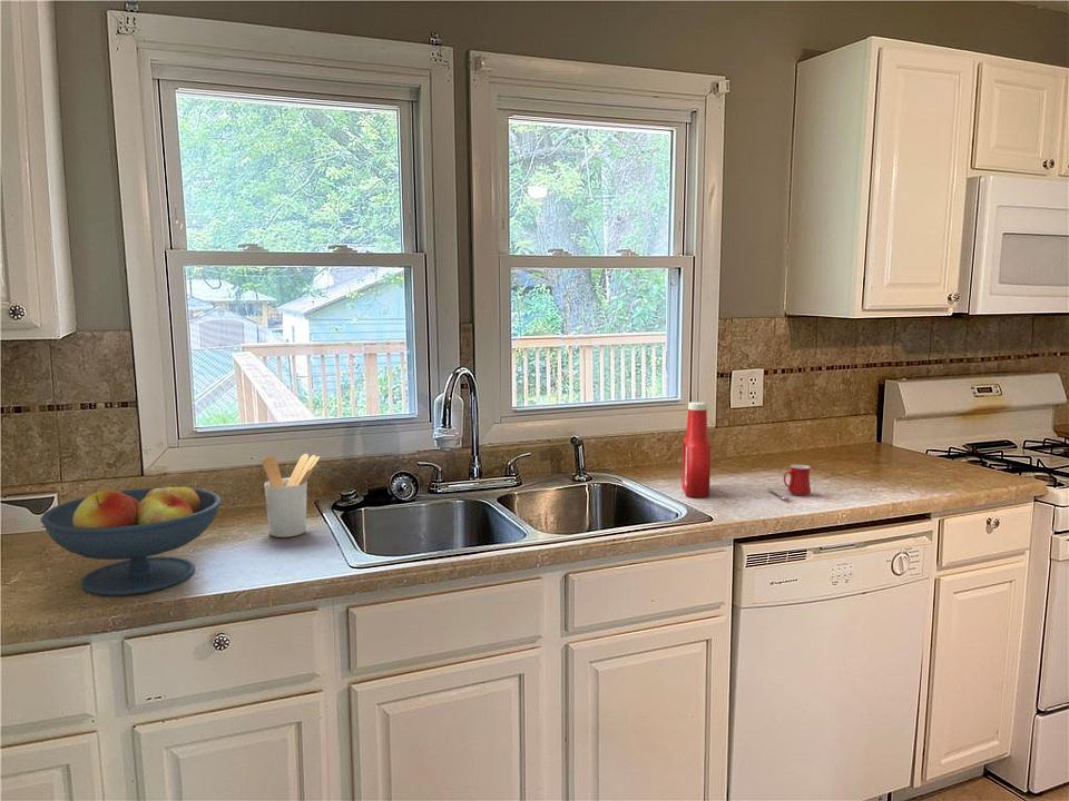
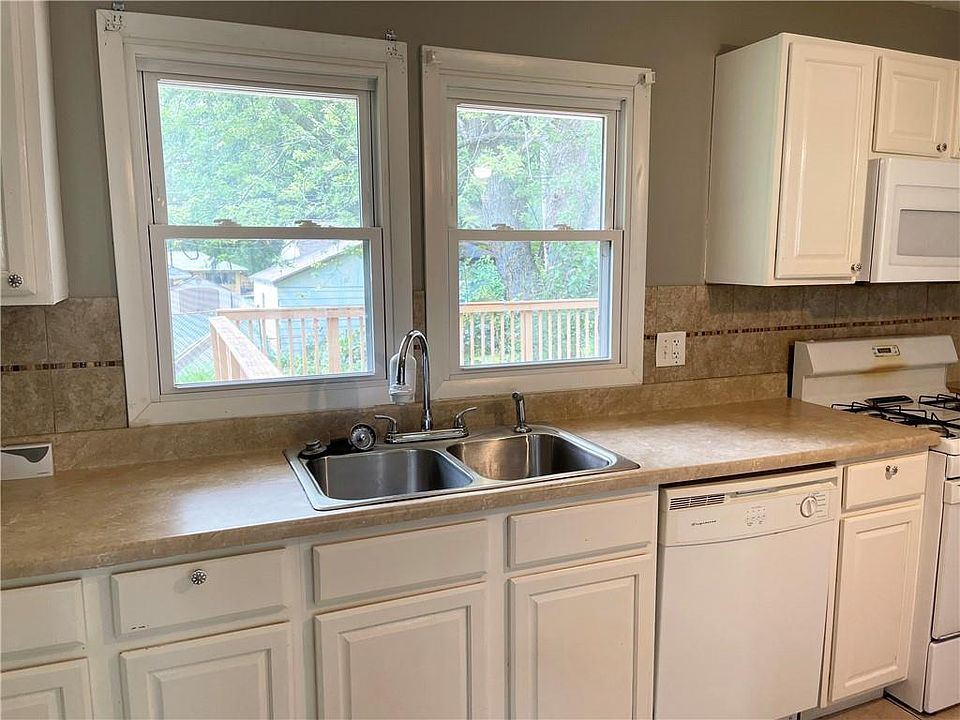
- utensil holder (294, 493)
- mug (793, 481)
- soap bottle (696, 447)
- fruit bowl (136, 528)
